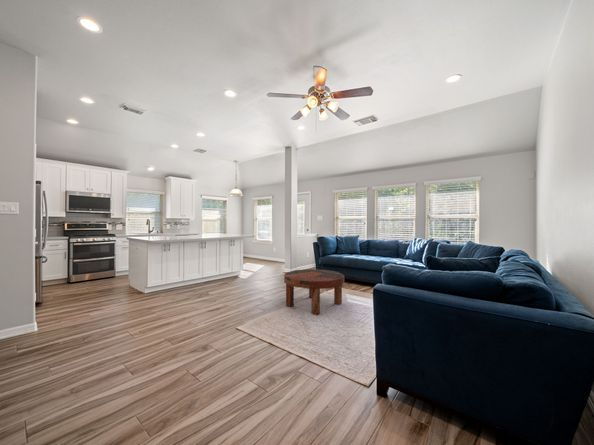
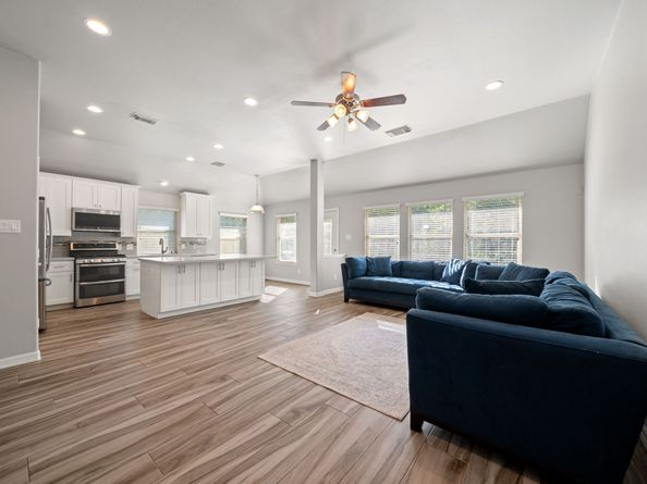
- coffee table (313, 289)
